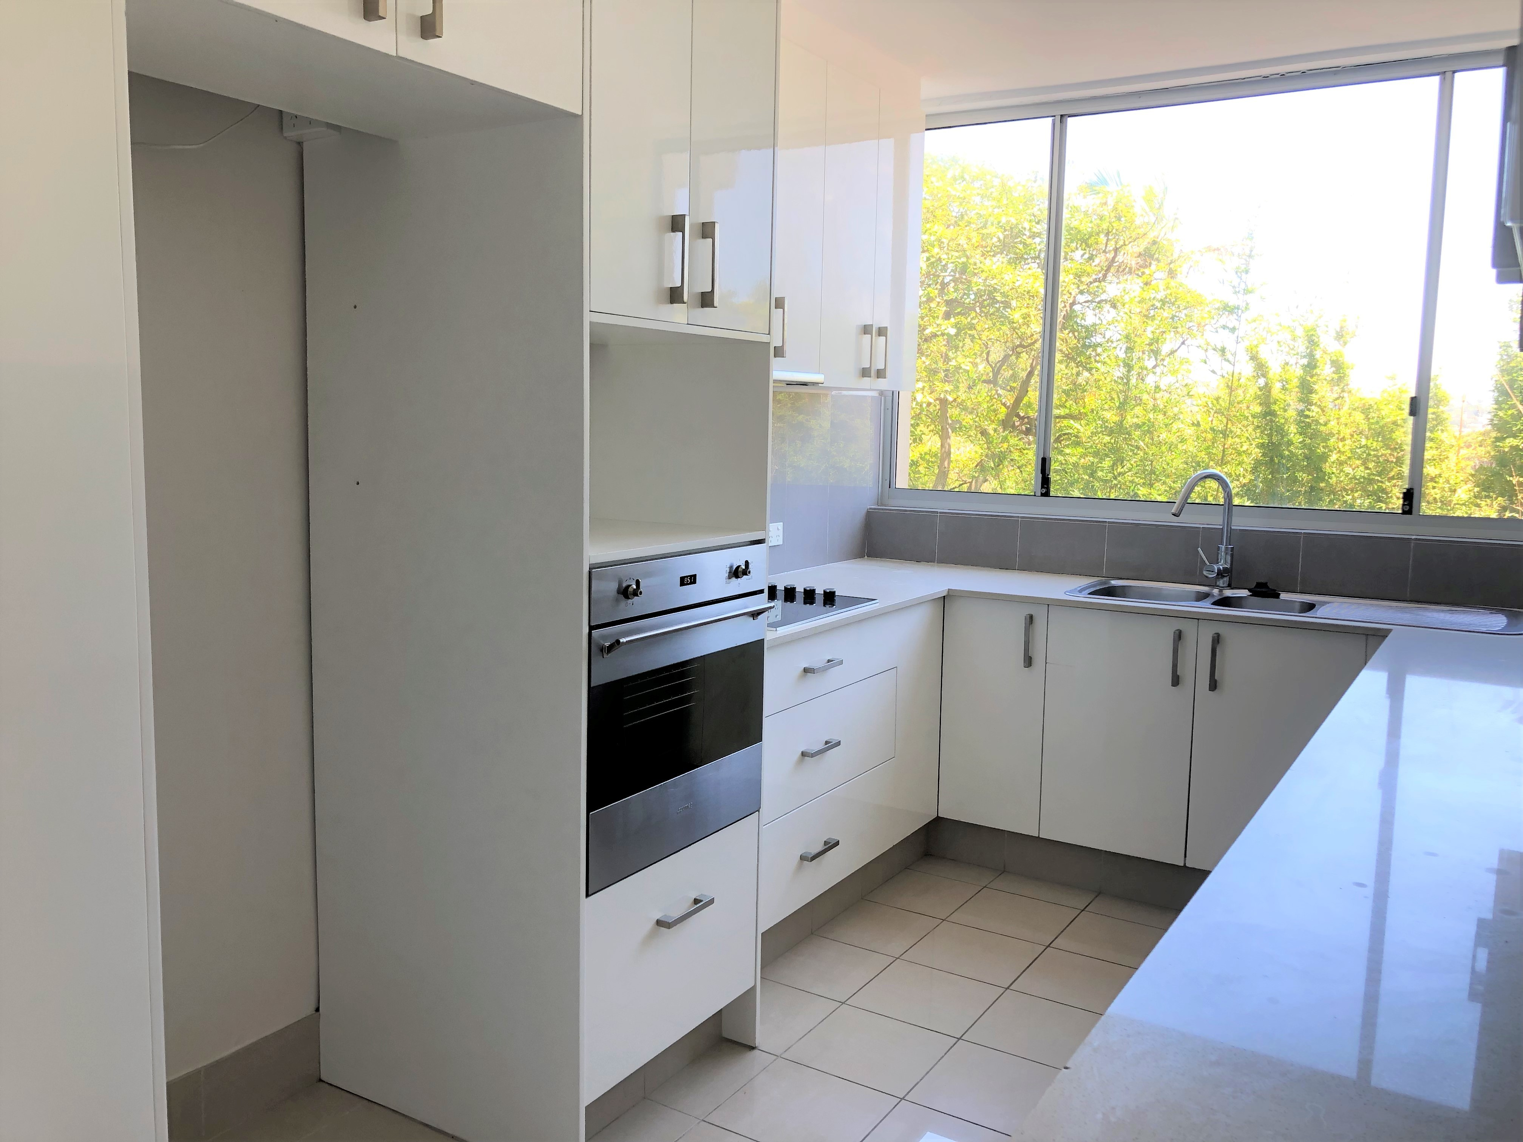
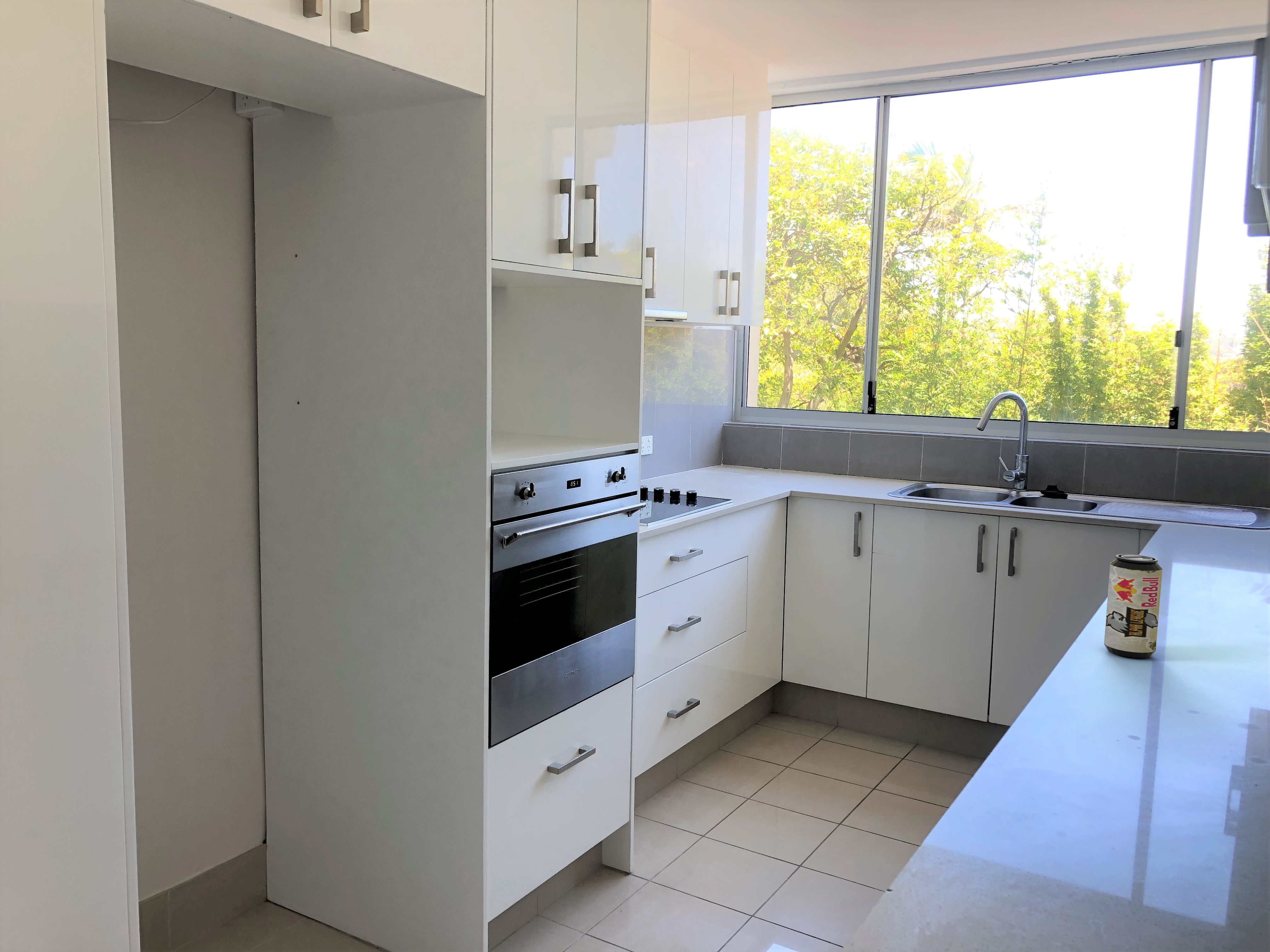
+ beverage can (1133, 605)
